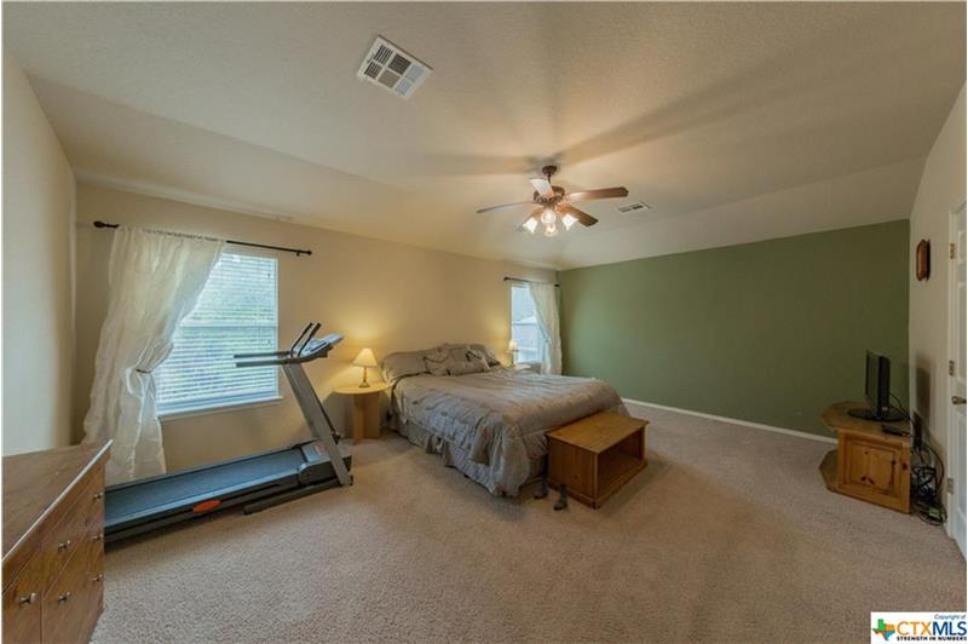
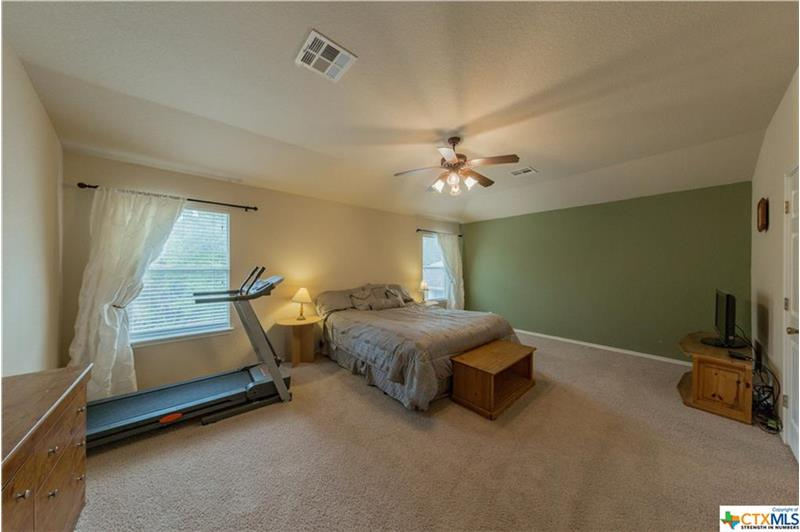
- boots (547, 490)
